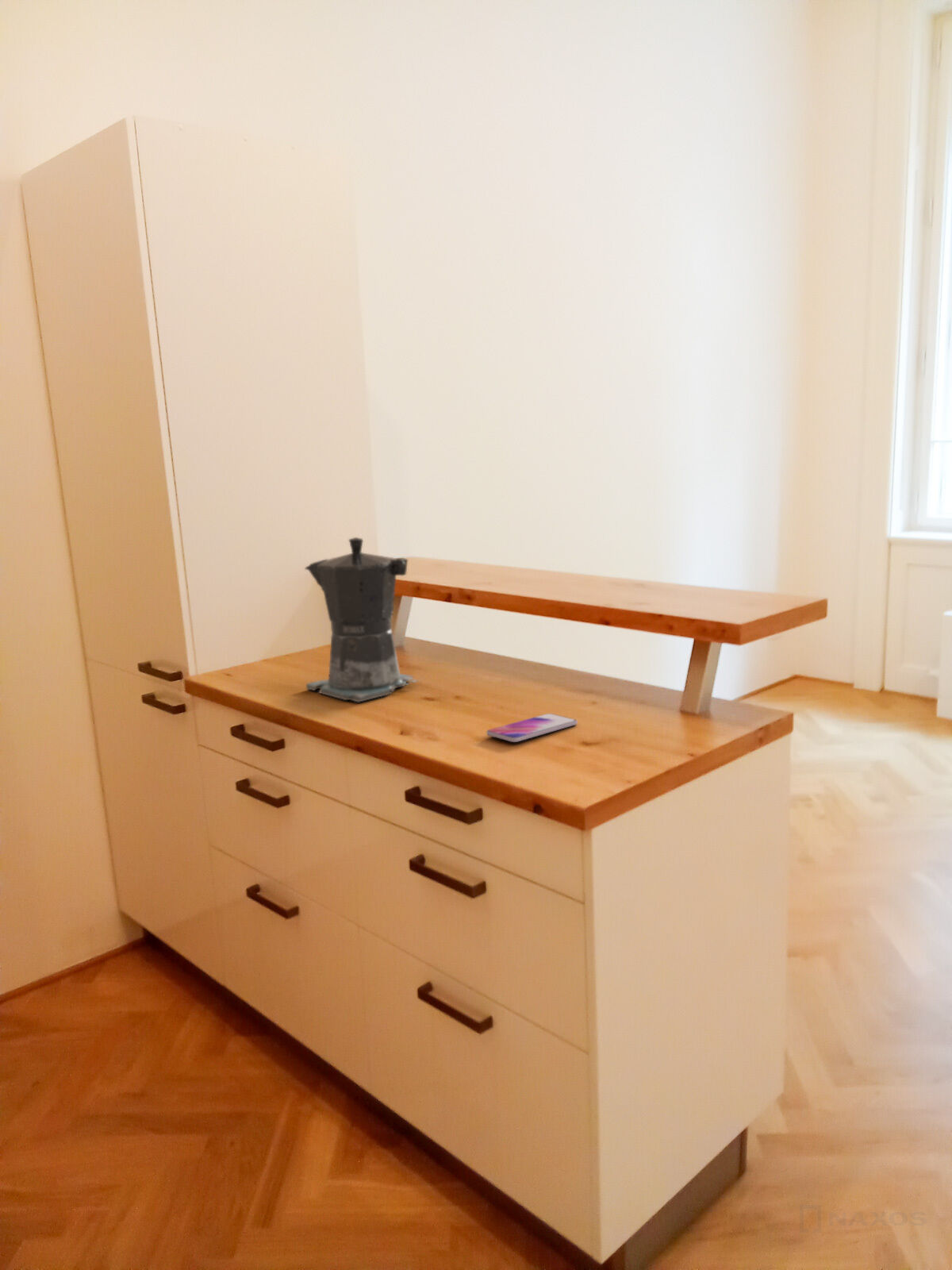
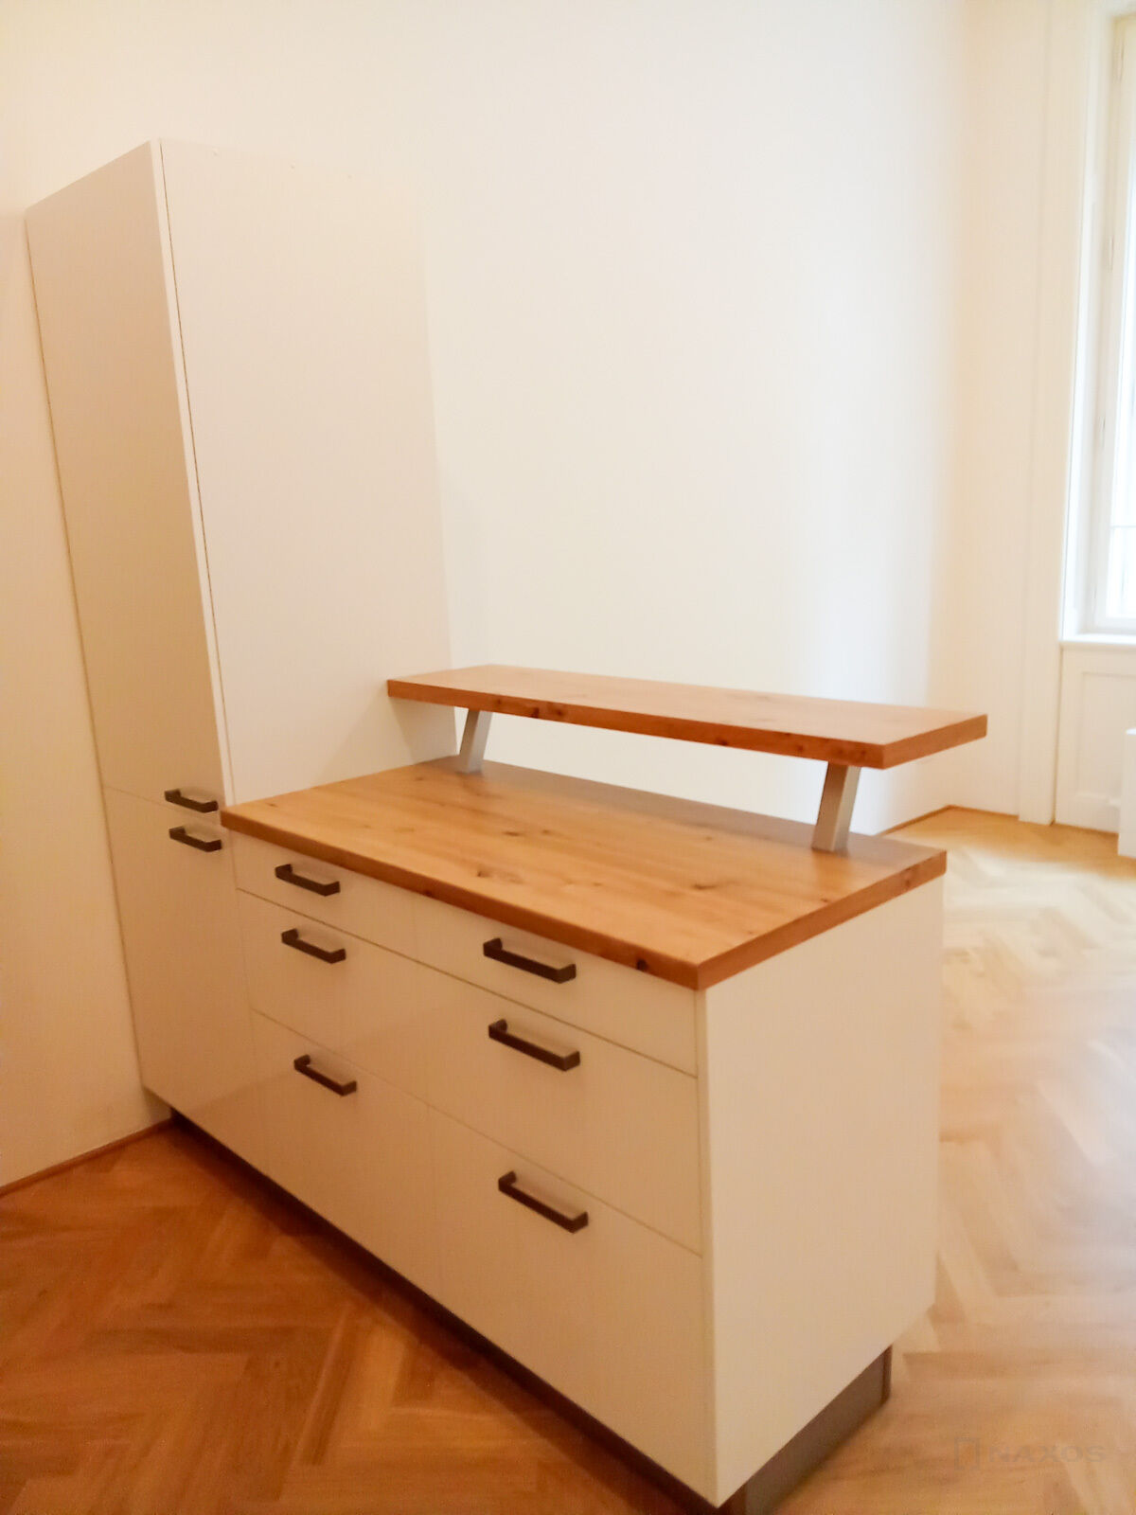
- smartphone (532, 727)
- coffee maker (362, 613)
